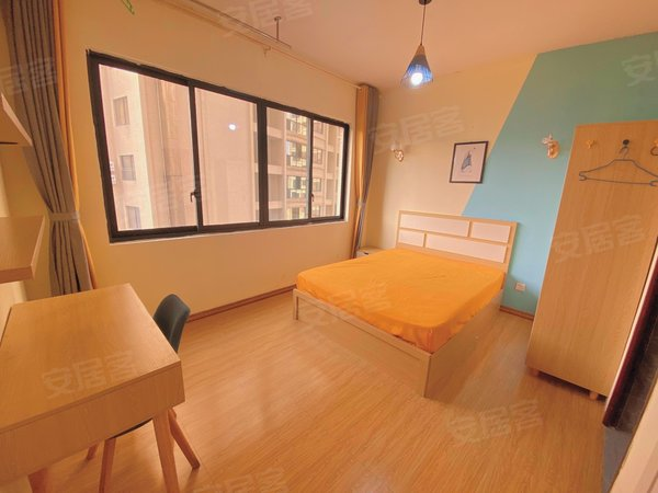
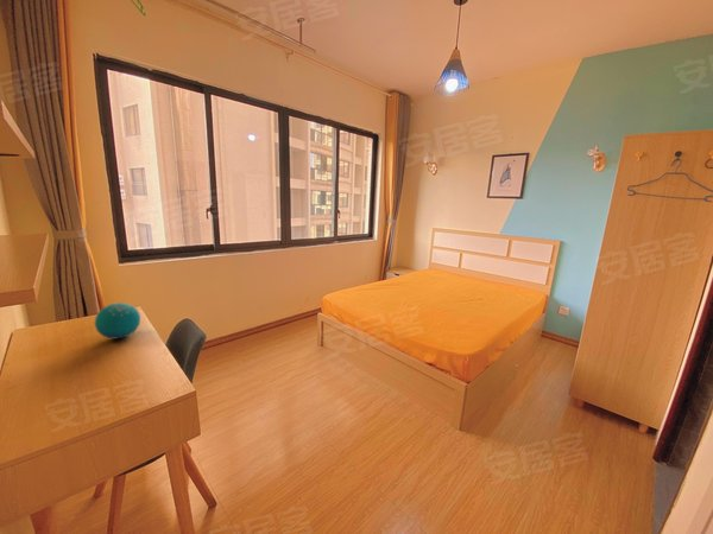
+ decorative orb (118, 320)
